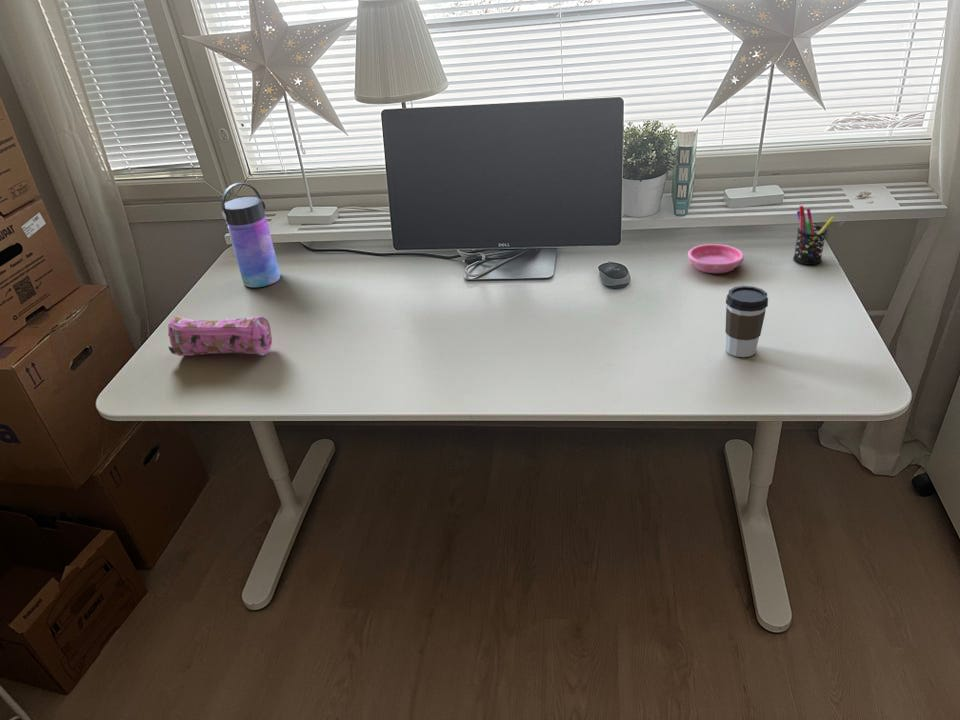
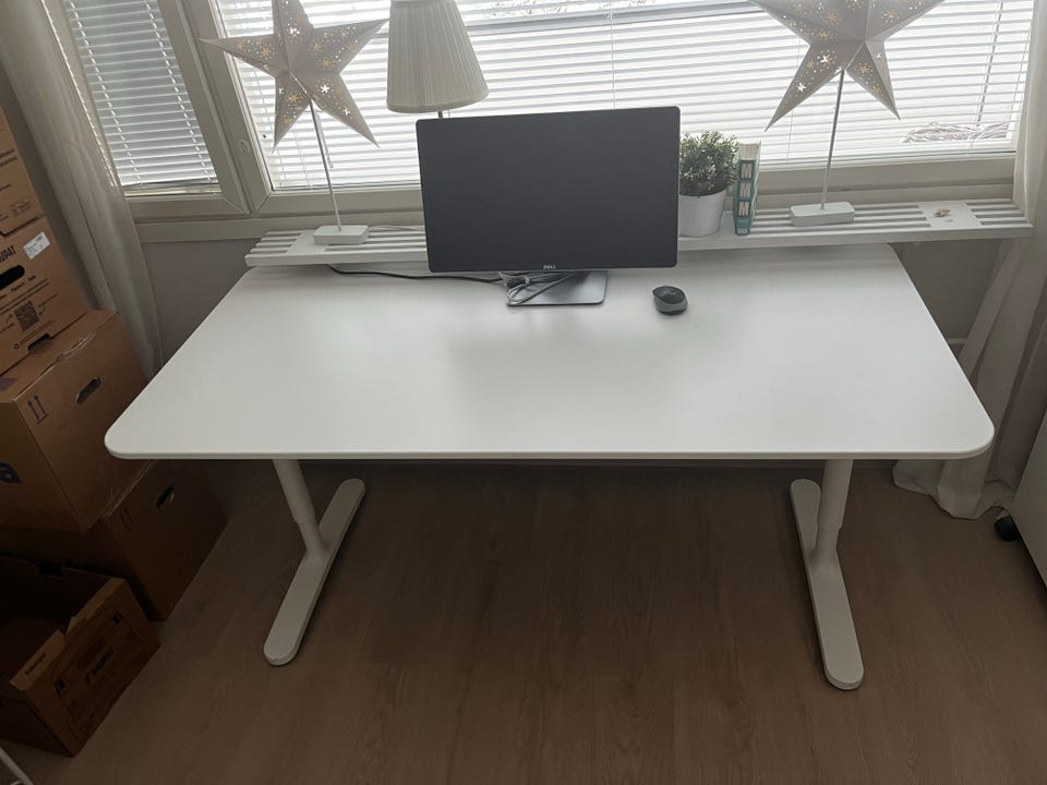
- pen holder (808, 234)
- coffee cup (744, 322)
- saucer (715, 259)
- pencil case (220, 335)
- water bottle (250, 233)
